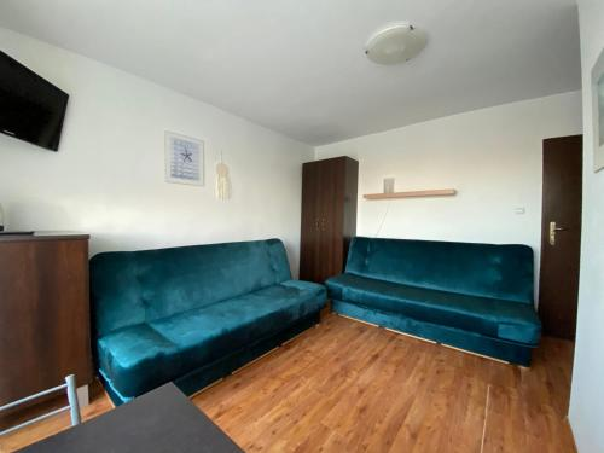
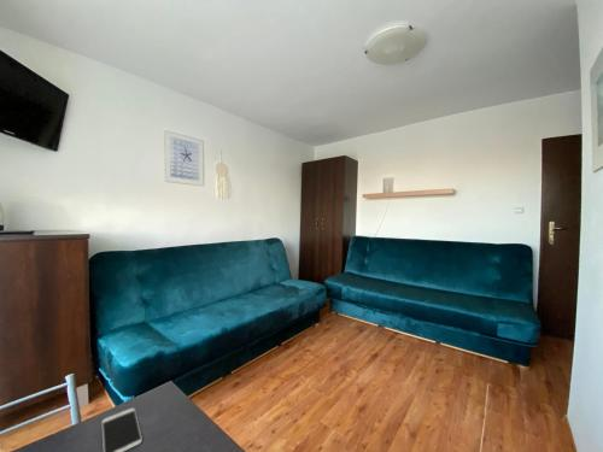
+ smartphone (121, 429)
